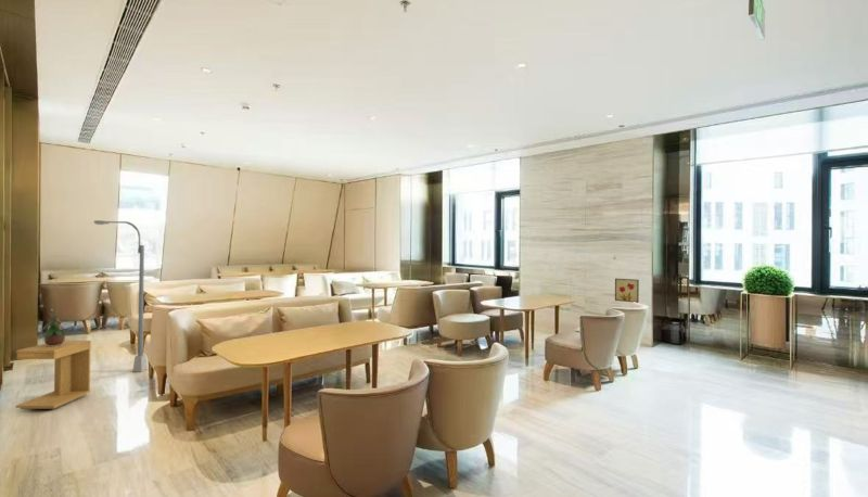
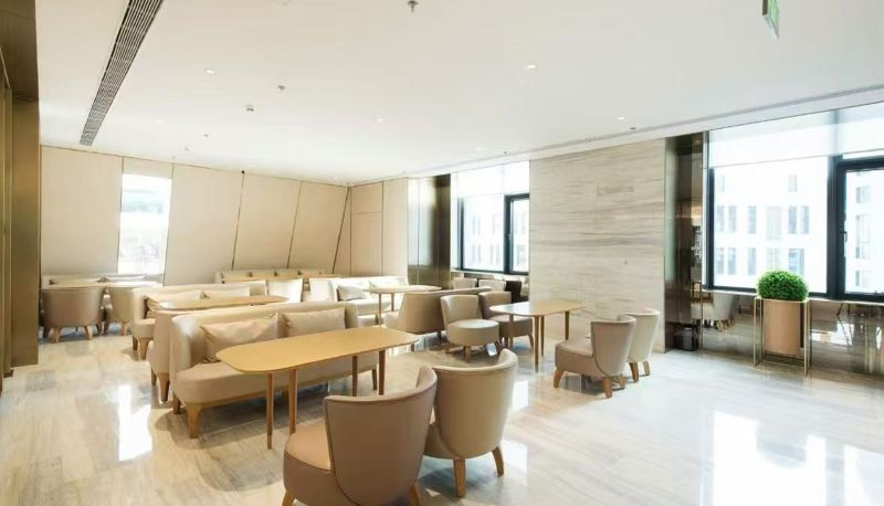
- side table (54, 373)
- wall art (626, 290)
- floor lamp (139, 295)
- potted plant (53, 327)
